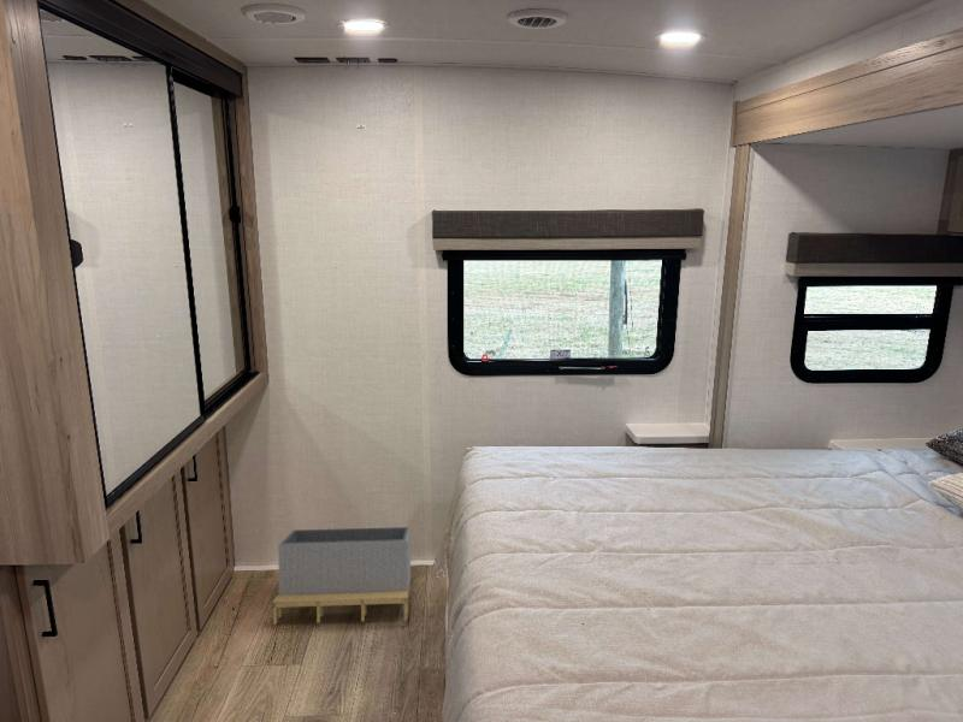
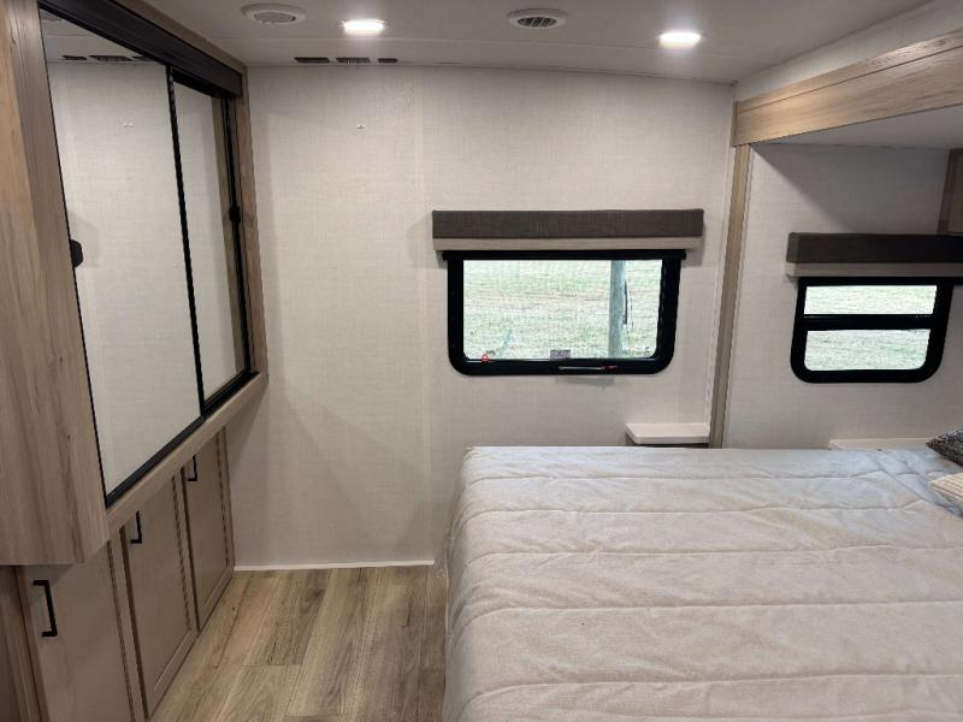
- storage bin (345, 567)
